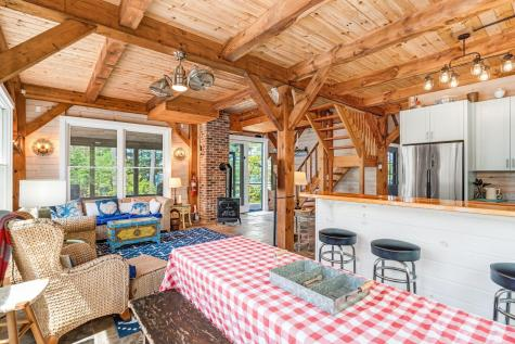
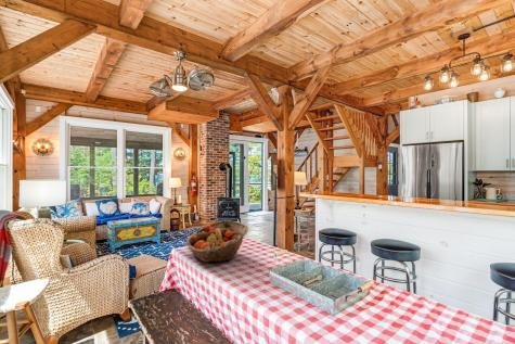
+ fruit basket (217, 239)
